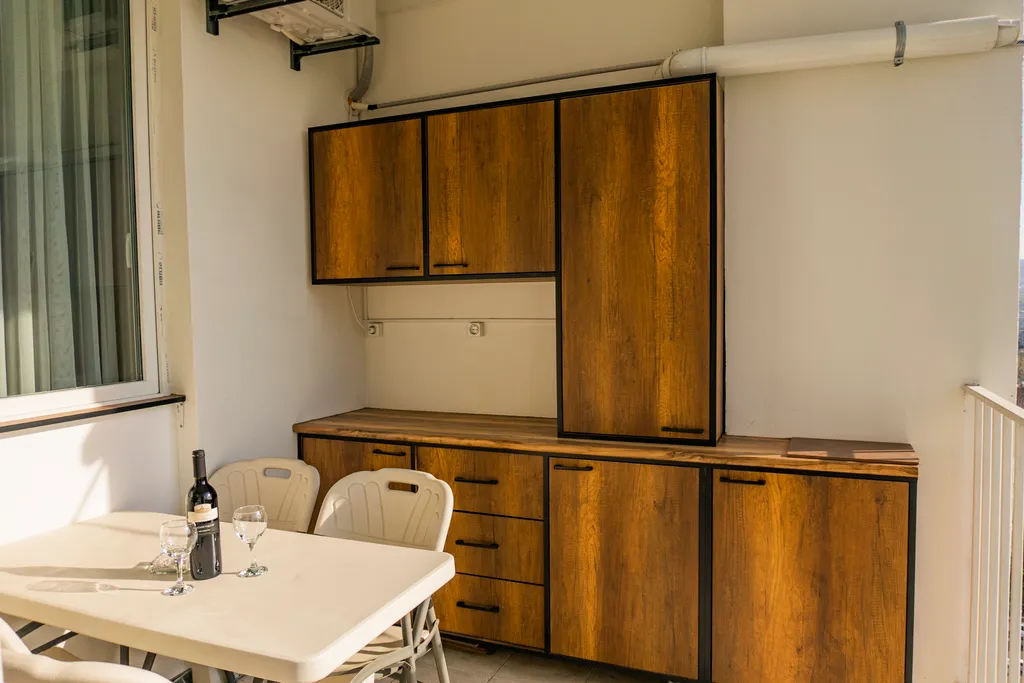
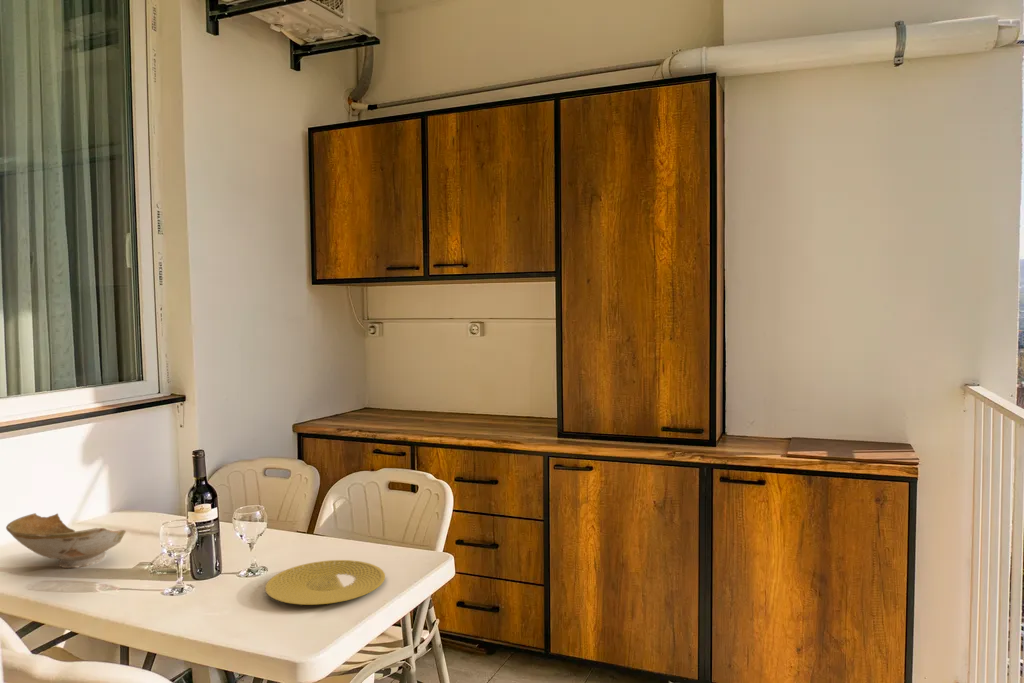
+ plate (326, 582)
+ bowl (62, 543)
